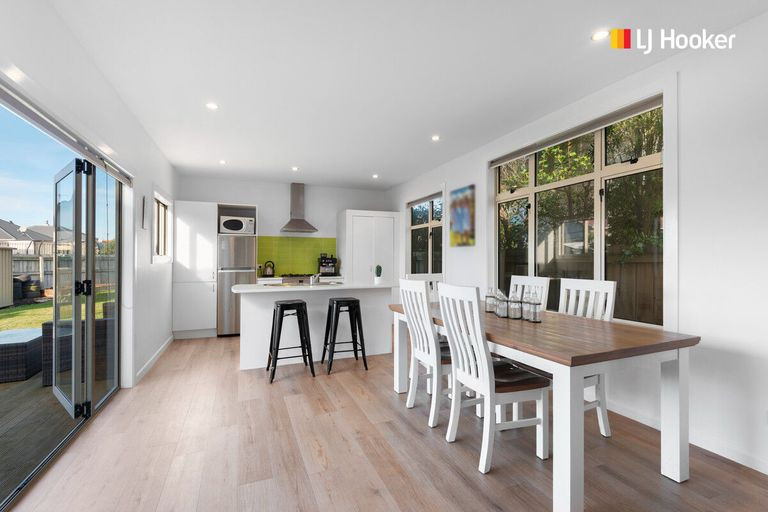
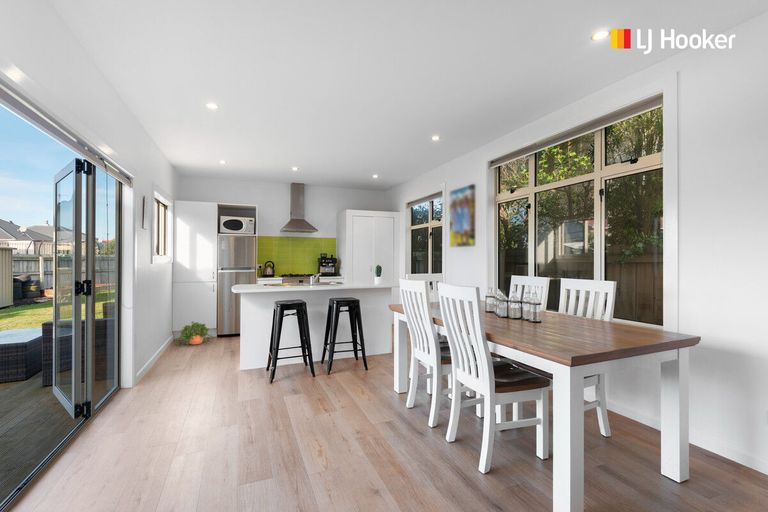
+ potted plant (194, 333)
